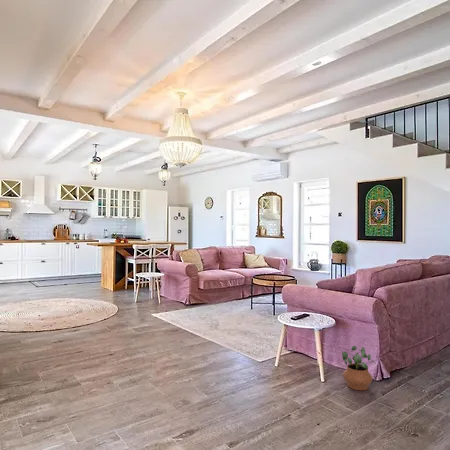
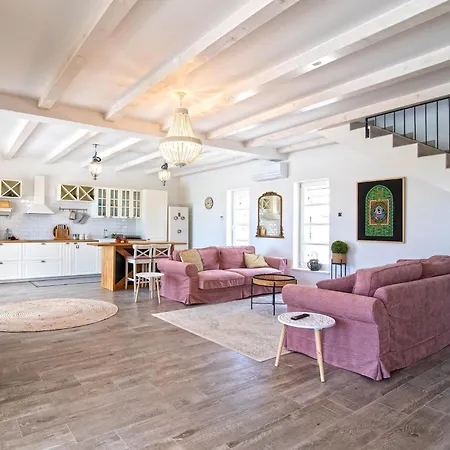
- potted plant (359, 366)
